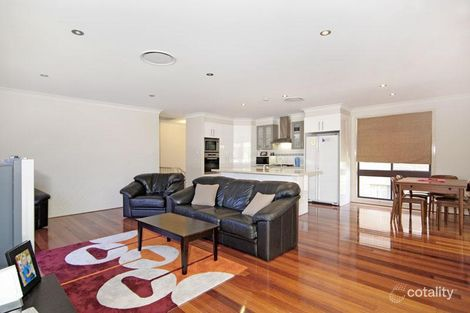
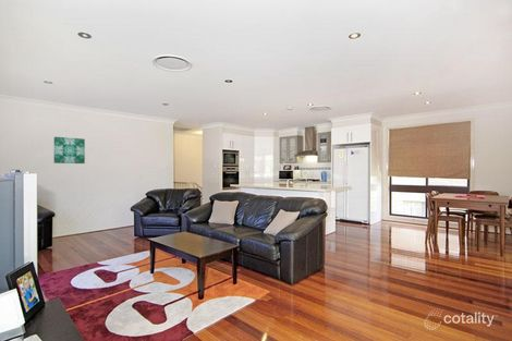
+ wall art (70, 150)
